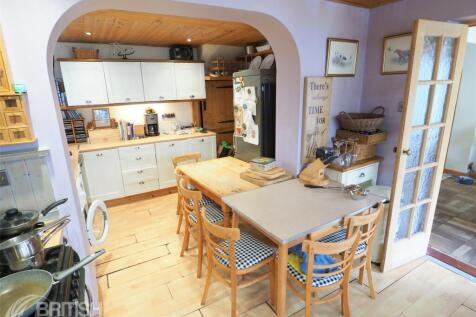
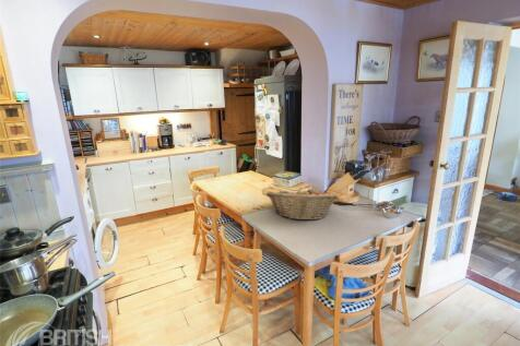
+ fruit basket (300, 200)
